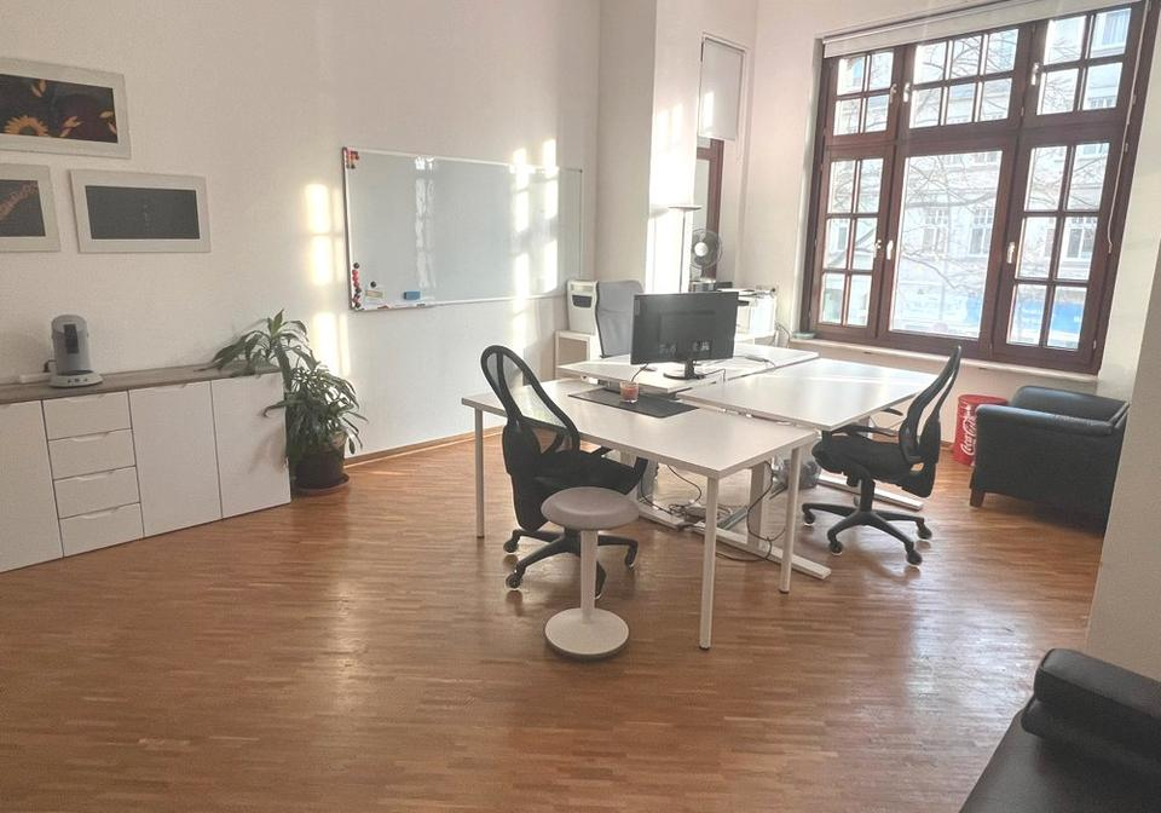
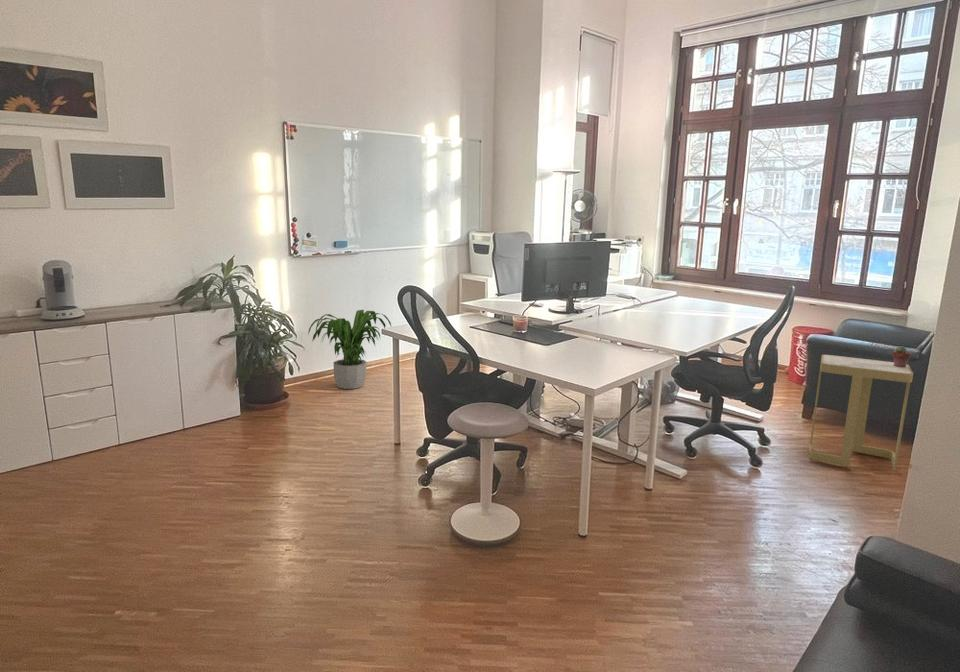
+ side table (857, 411)
+ potted succulent (901, 355)
+ potted plant (353, 349)
